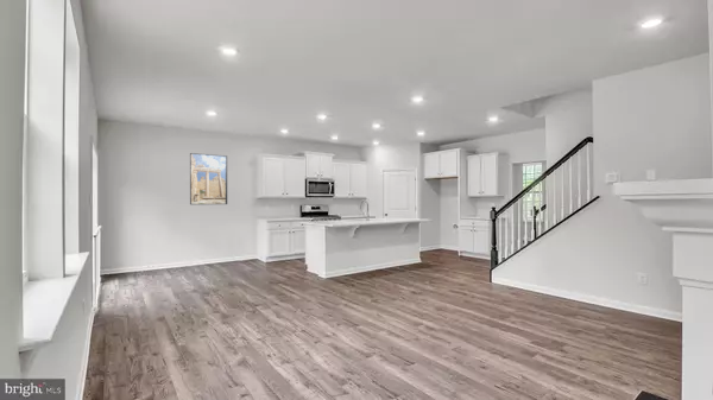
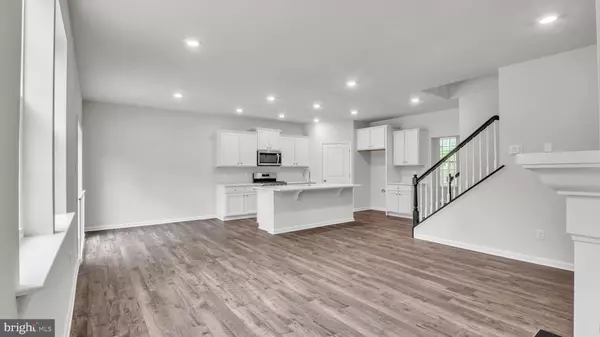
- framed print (209, 179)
